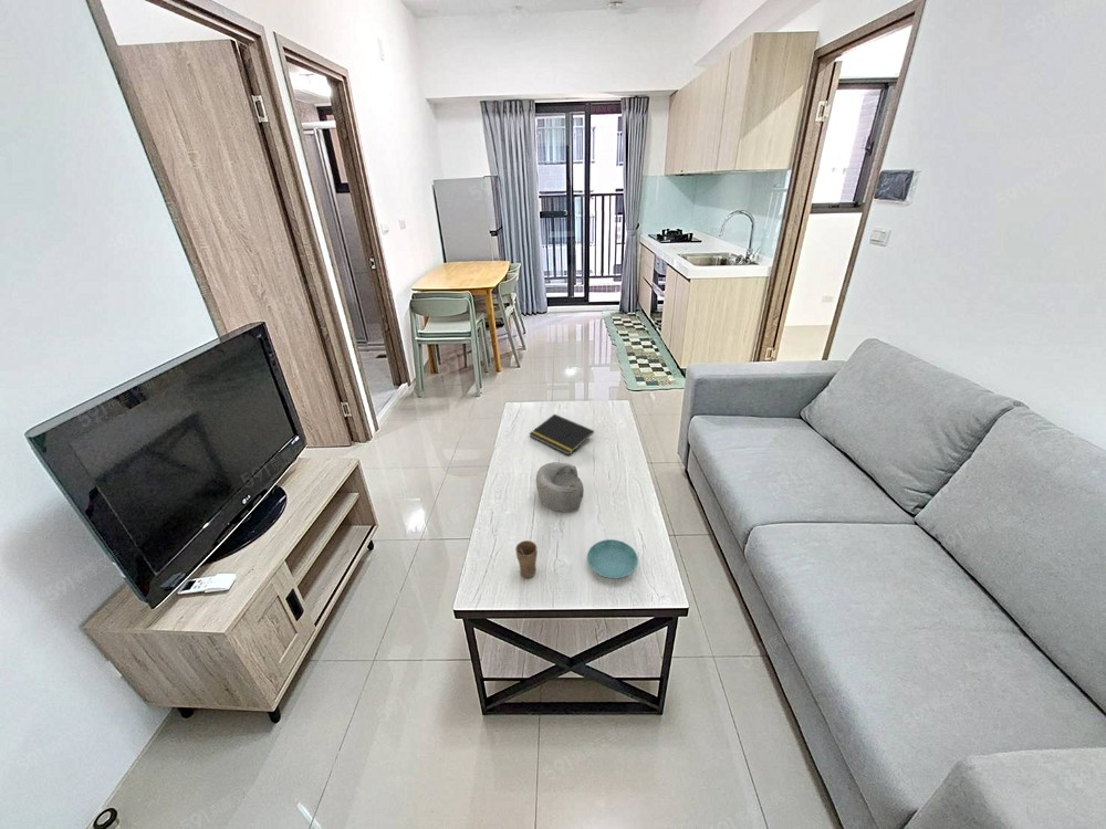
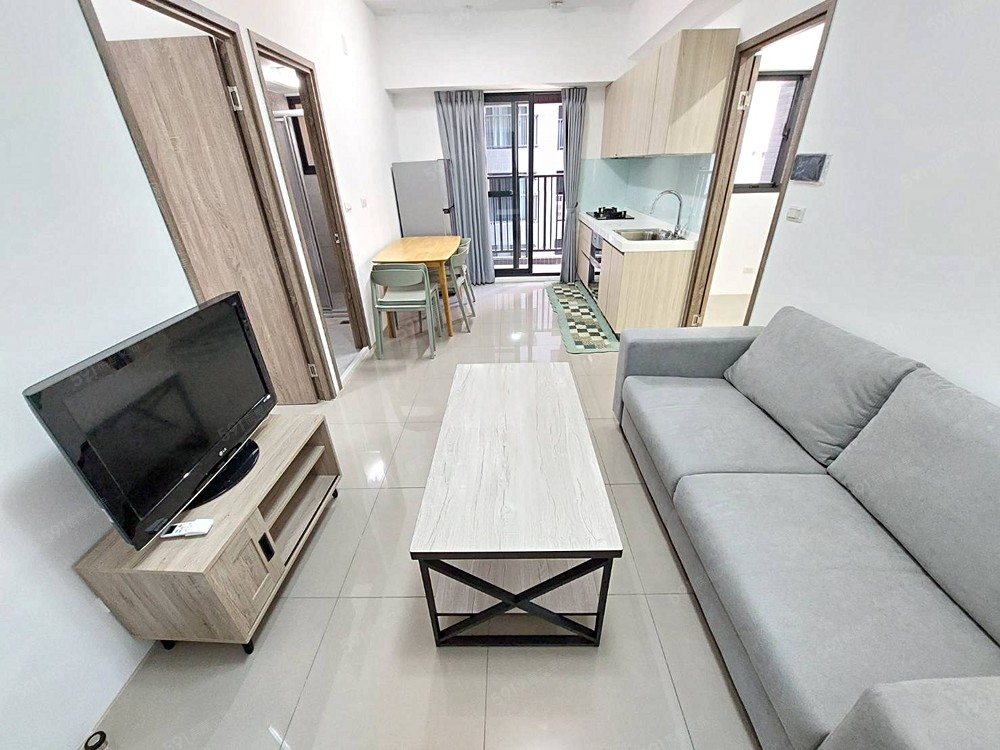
- saucer (612, 560)
- cup (526, 557)
- notepad (561, 433)
- decorative bowl (560, 484)
